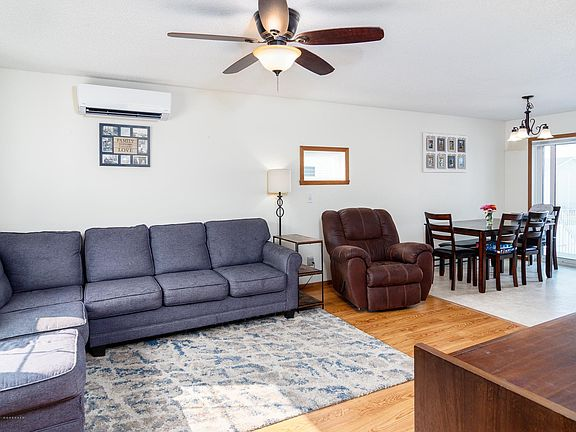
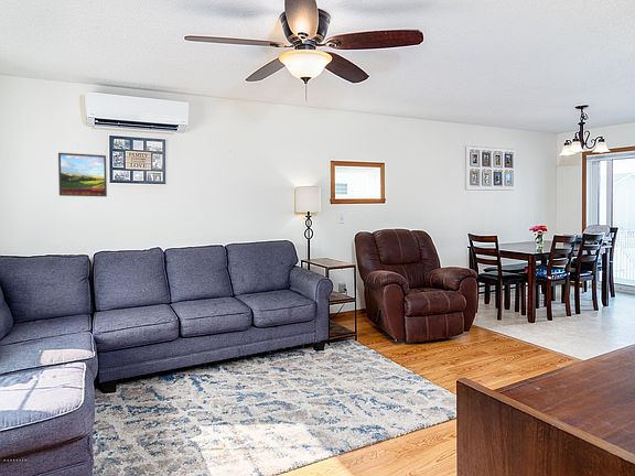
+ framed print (83, 175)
